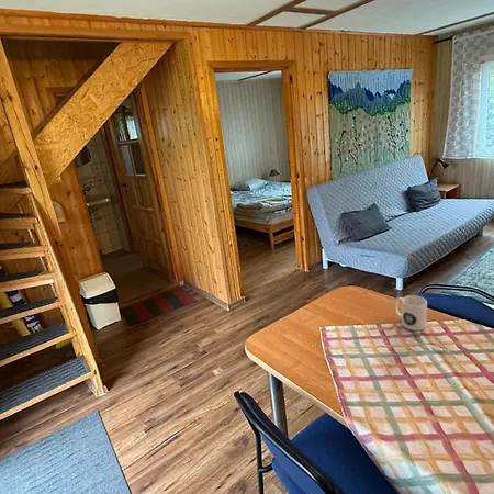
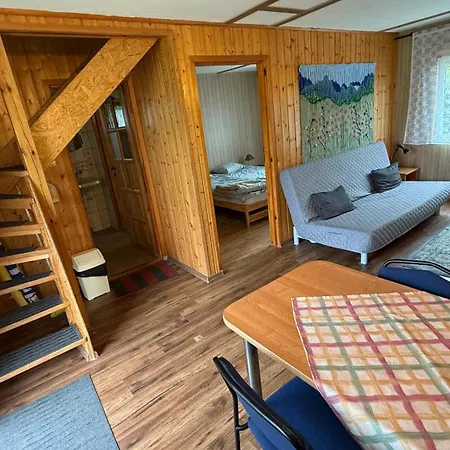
- mug (408, 311)
